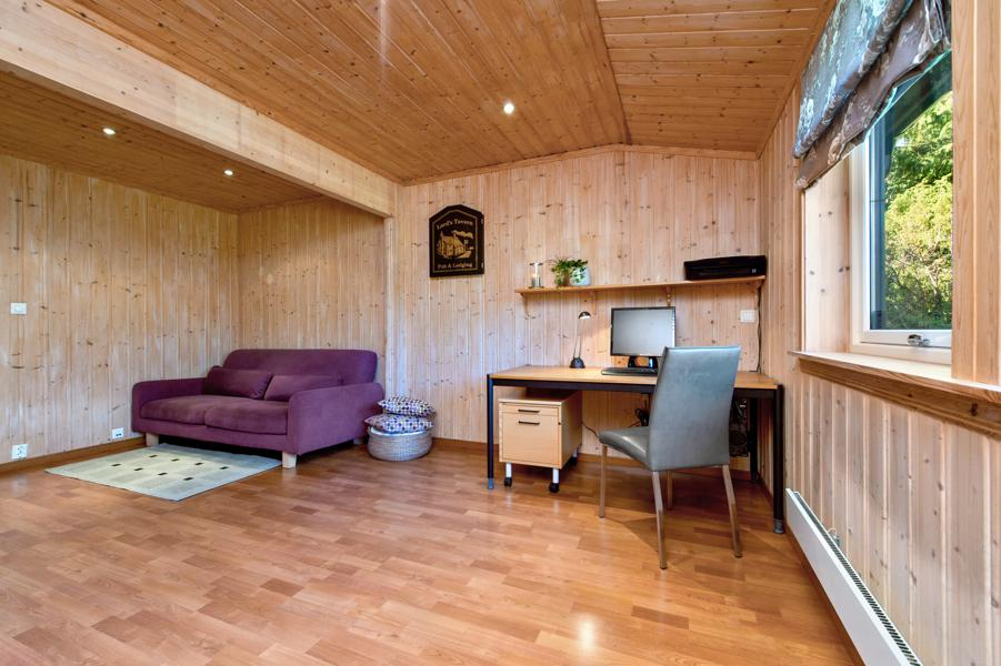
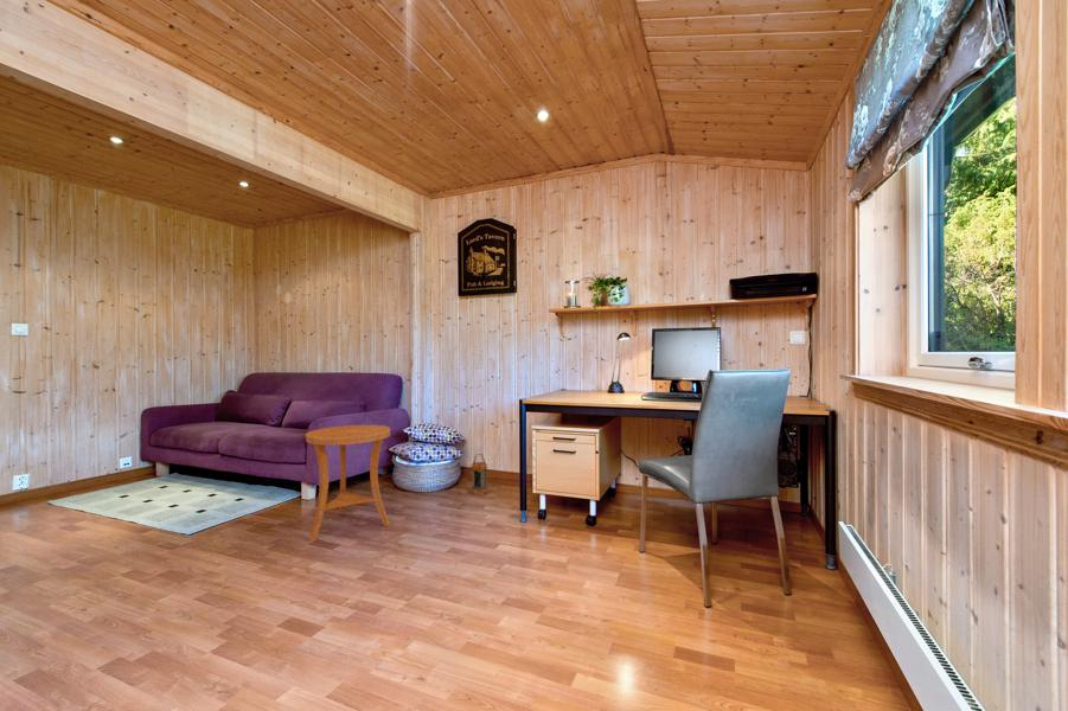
+ lantern (479, 473)
+ side table (345, 478)
